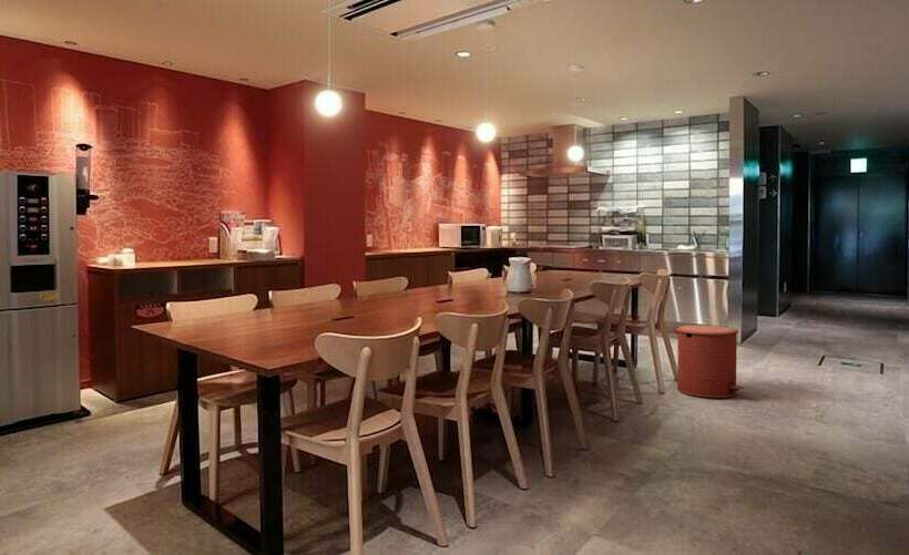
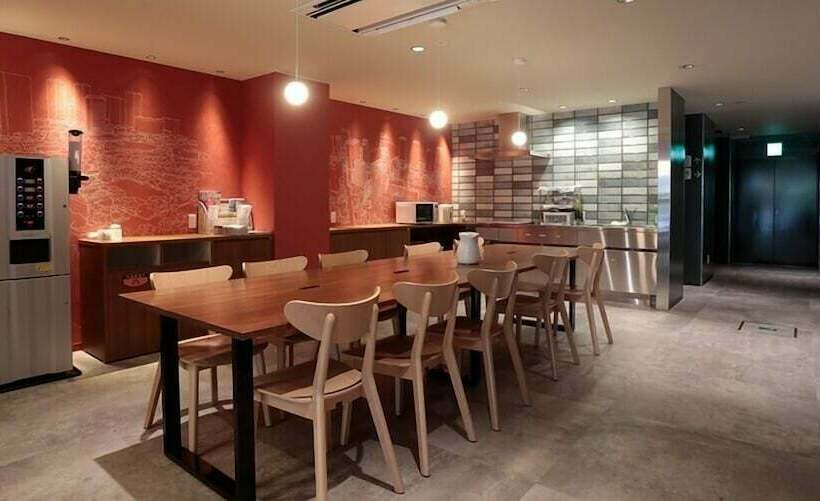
- trash can (706, 359)
